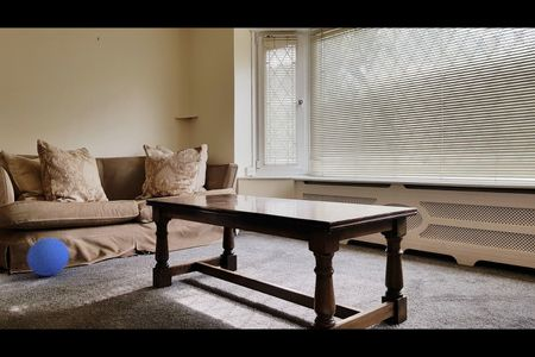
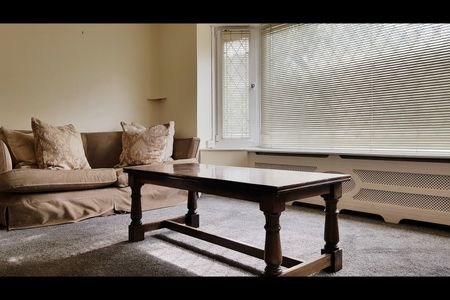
- ball (48, 256)
